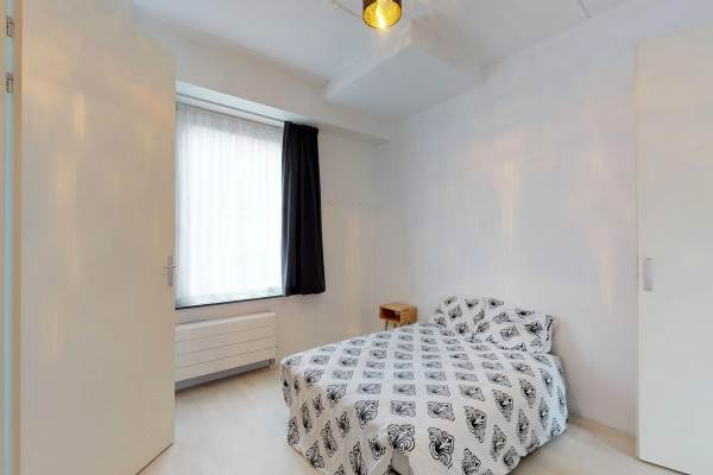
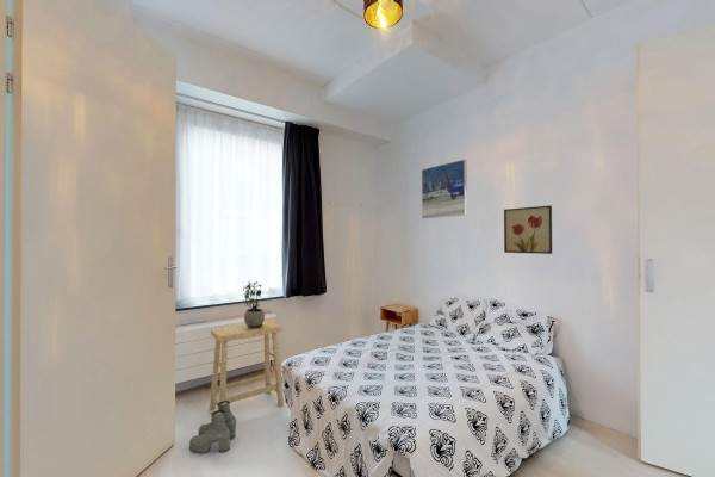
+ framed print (442, 191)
+ stool (250, 378)
+ potted plant (253, 304)
+ boots (213, 425)
+ wall art (527, 230)
